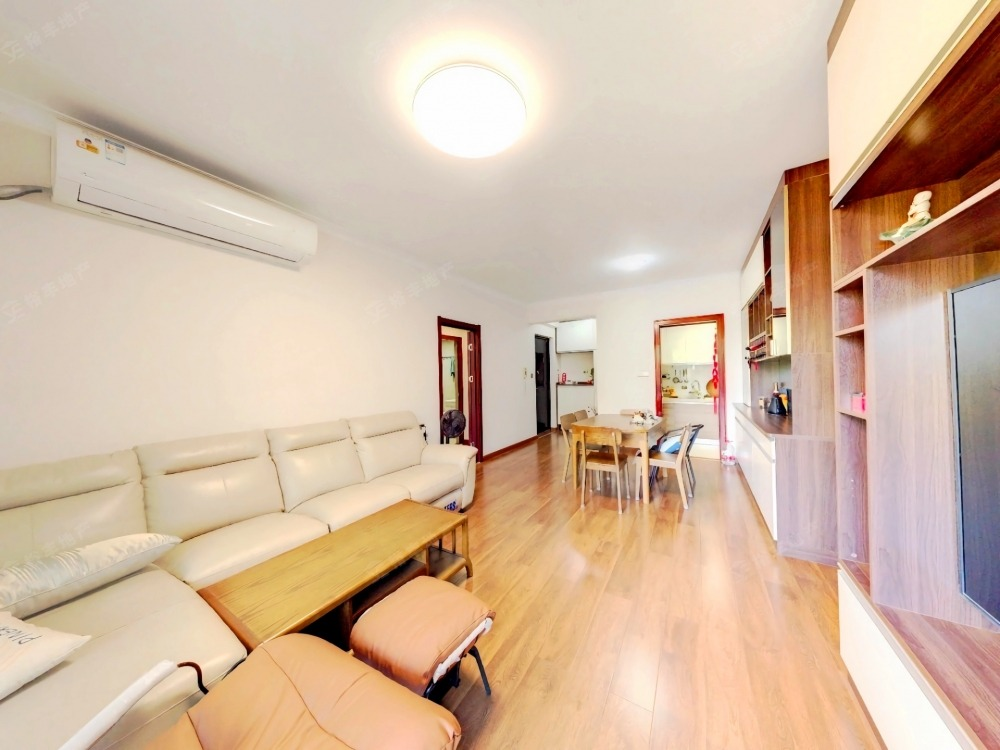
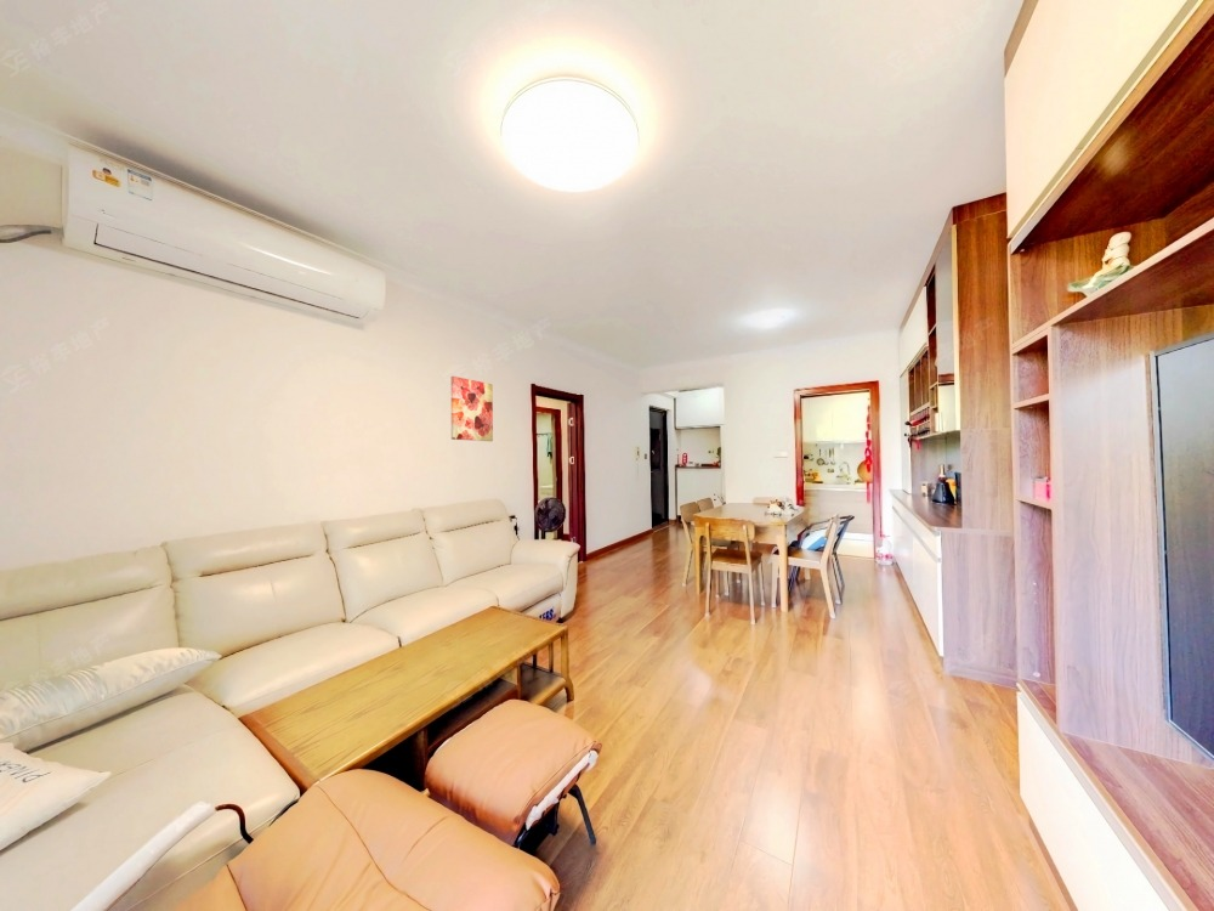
+ wall art (472, 409)
